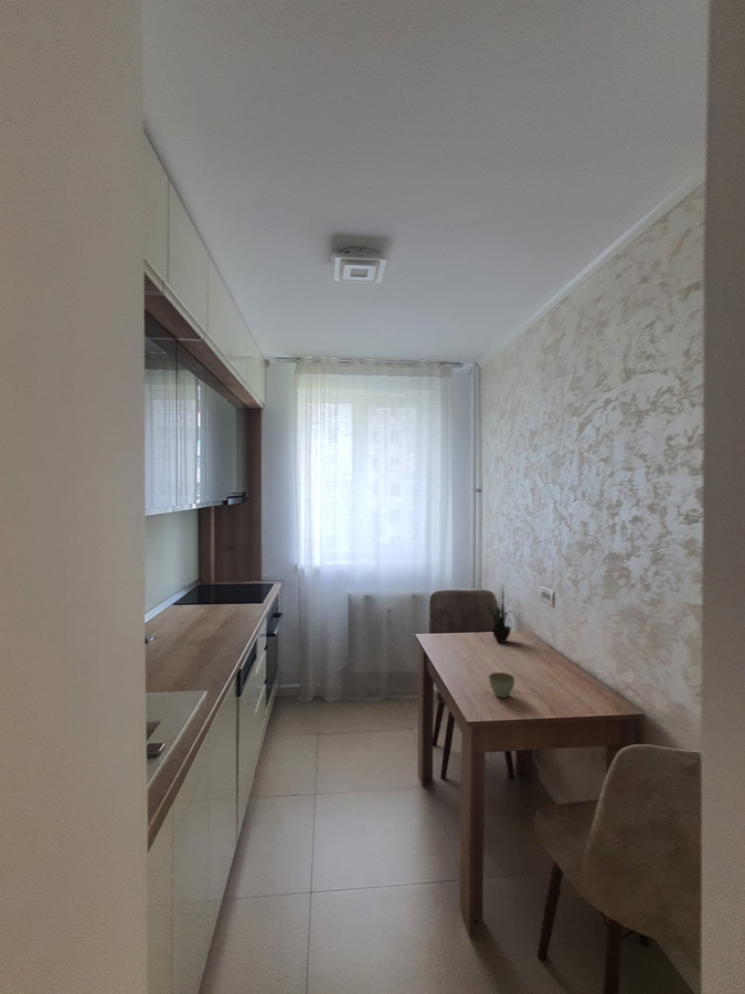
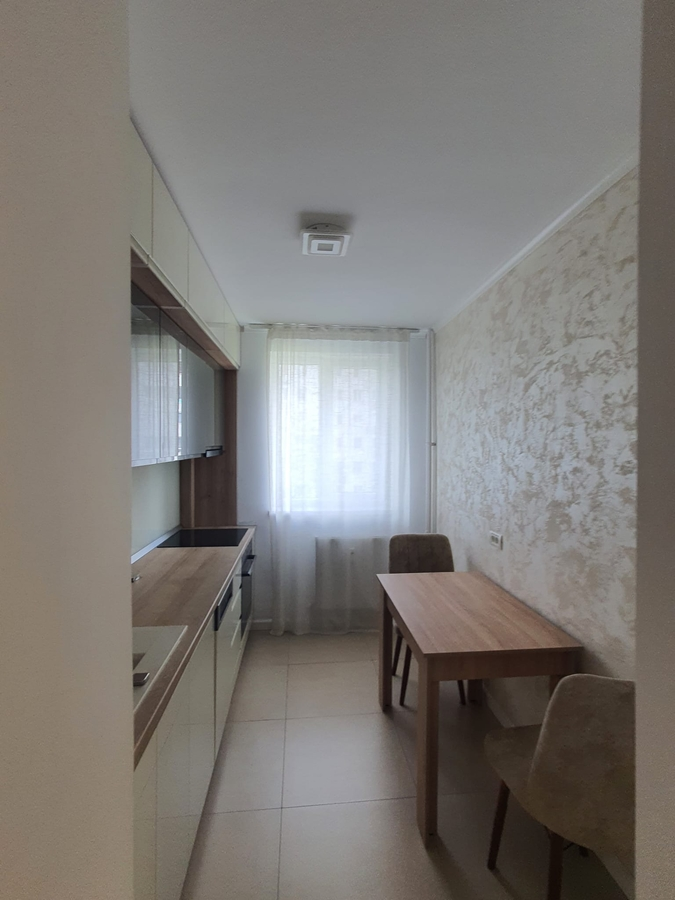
- potted plant (499, 609)
- flower pot (501, 686)
